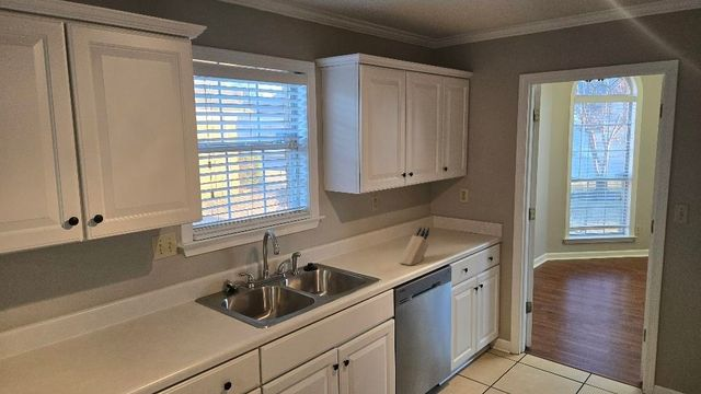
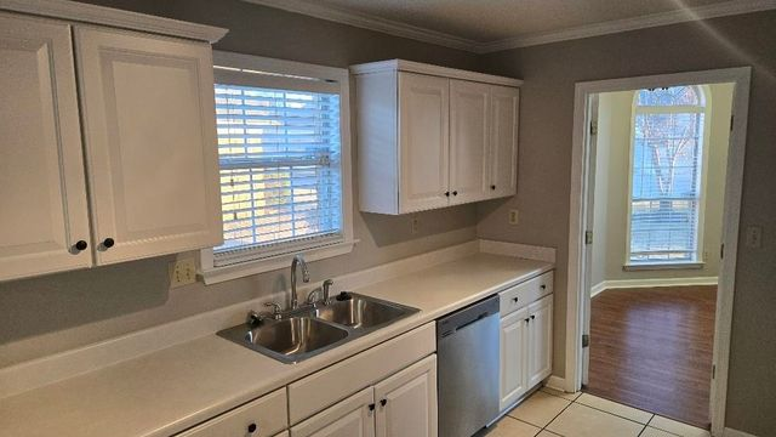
- knife block (415, 244)
